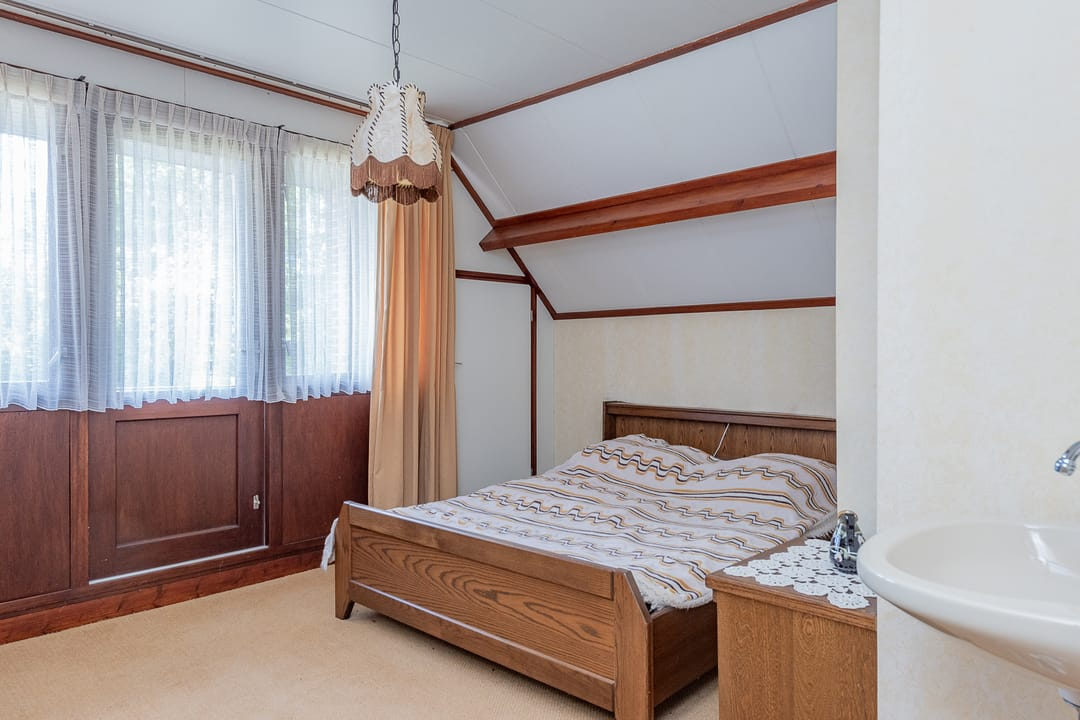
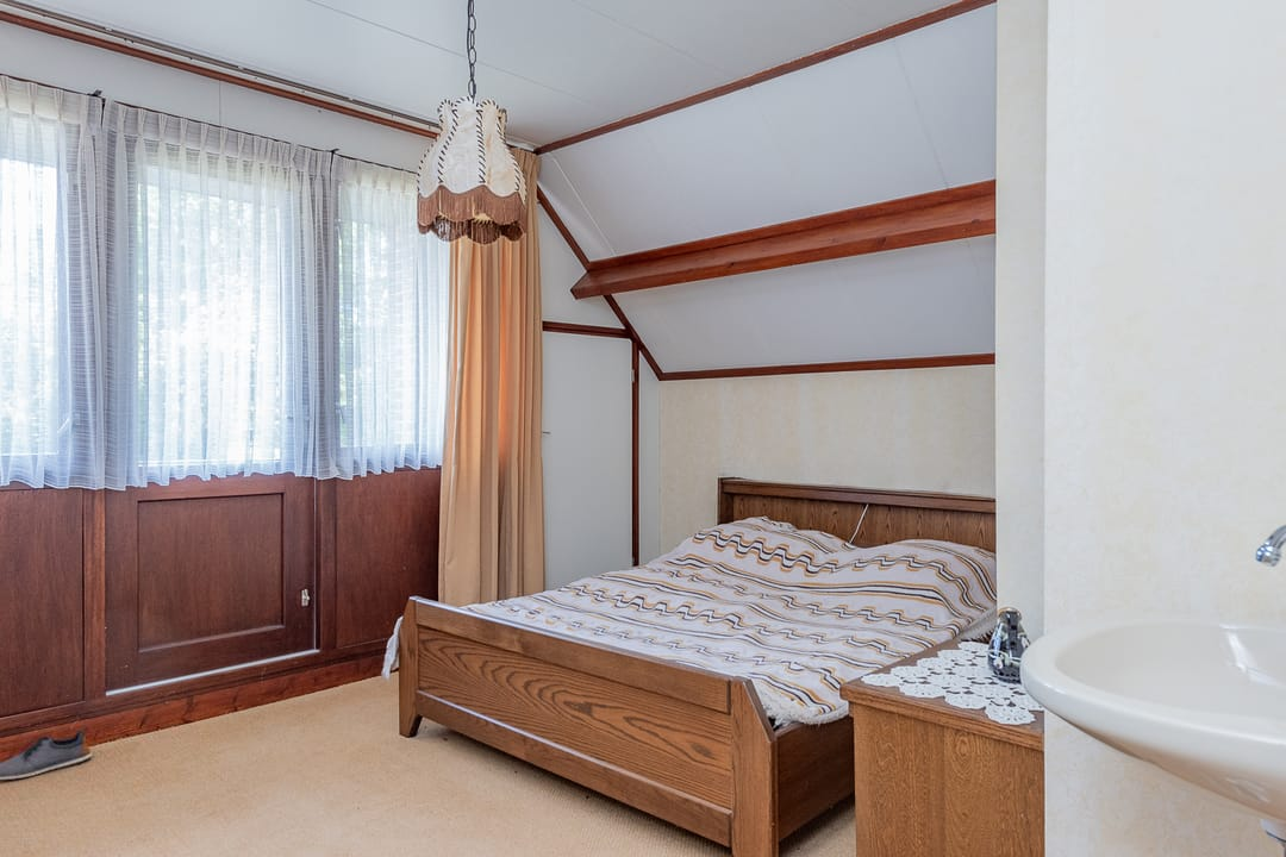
+ shoe (38, 753)
